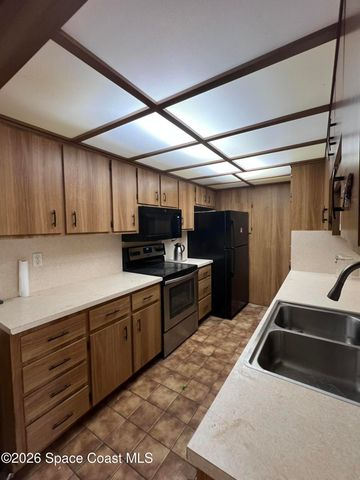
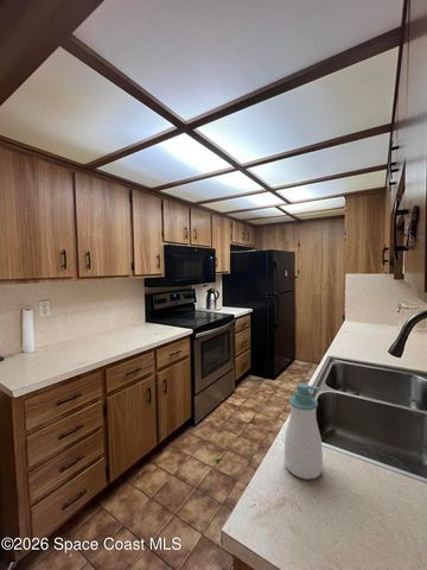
+ soap bottle (302, 426)
